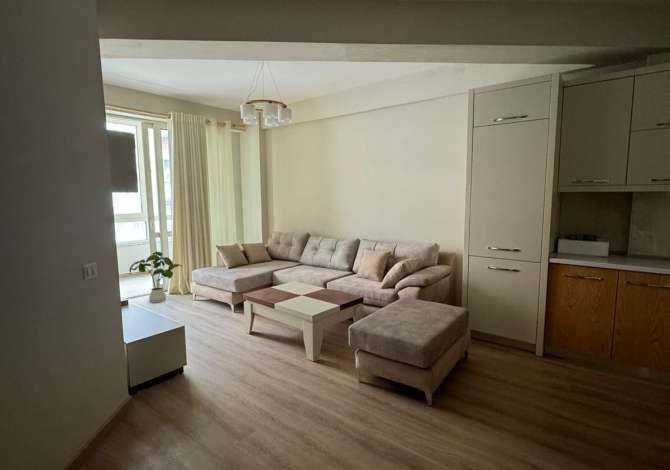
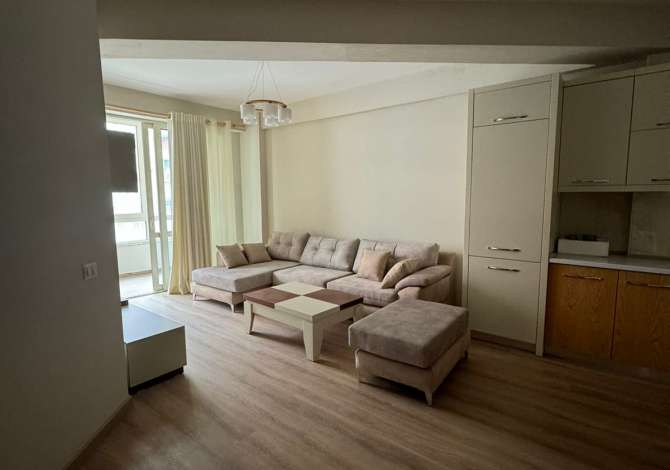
- house plant (161, 277)
